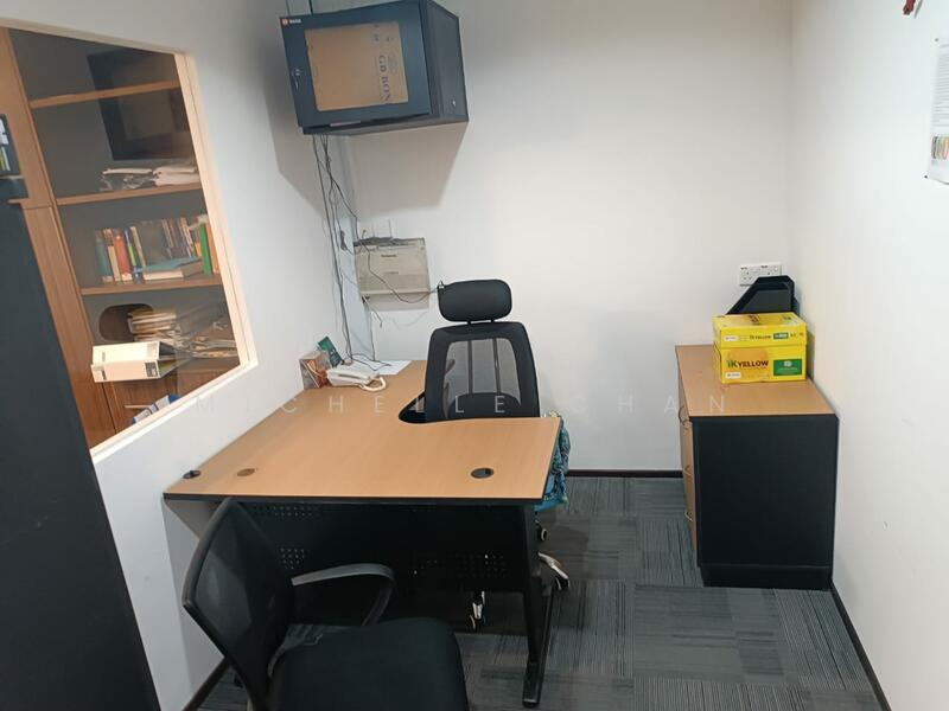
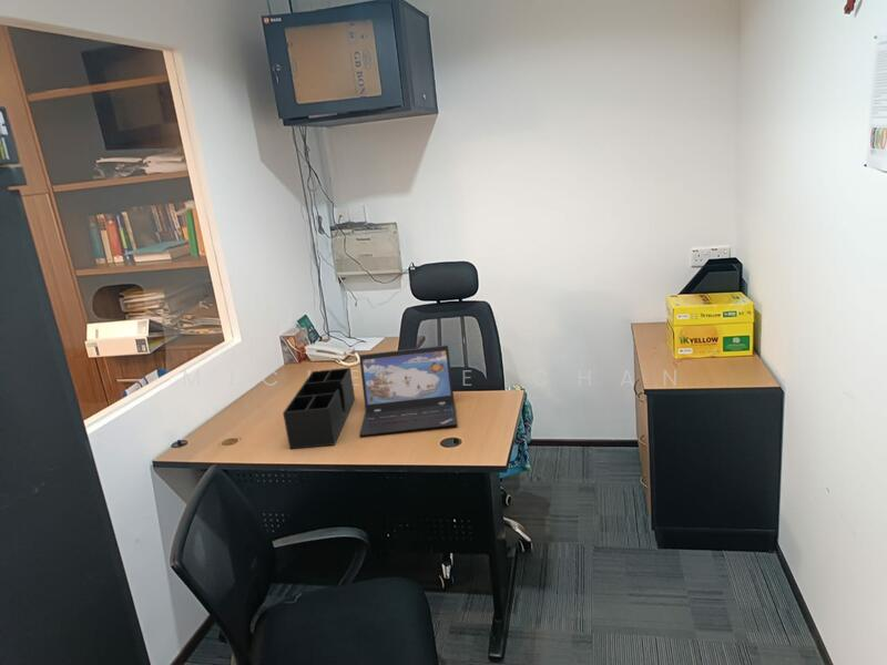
+ laptop (406, 389)
+ desk organizer (322, 405)
